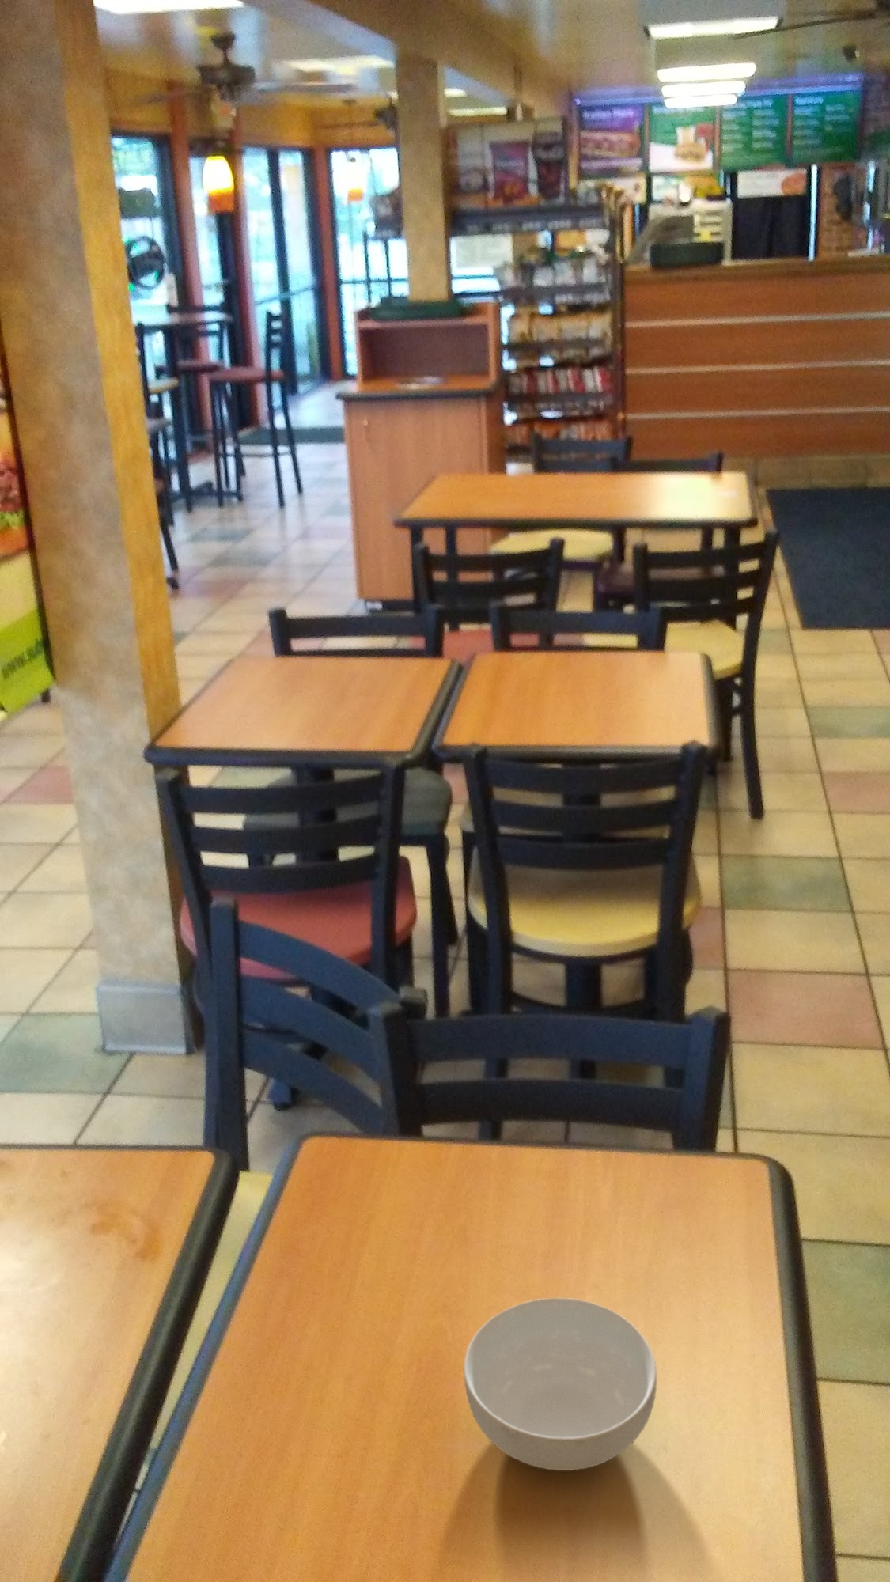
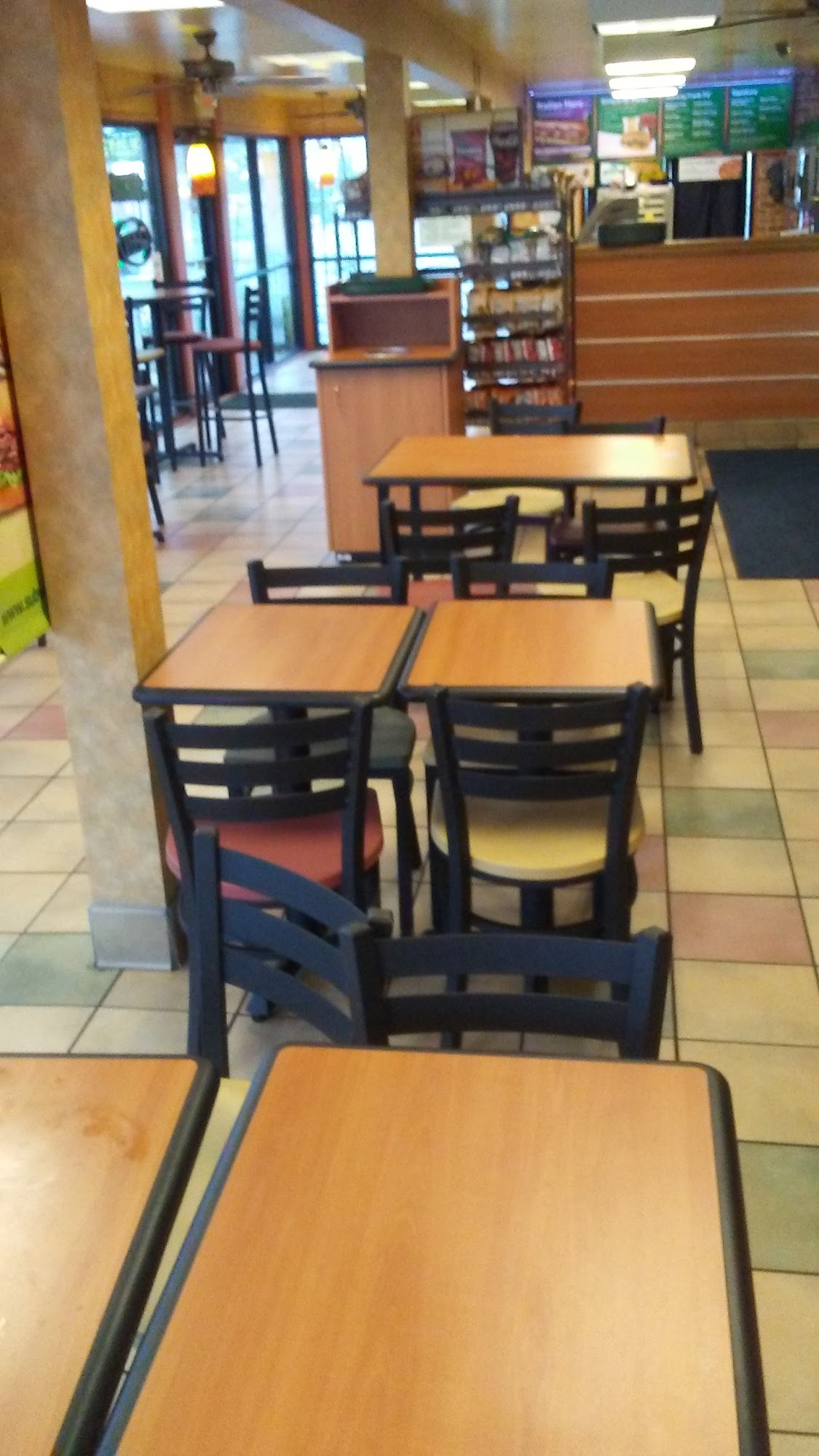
- cereal bowl (560, 1394)
